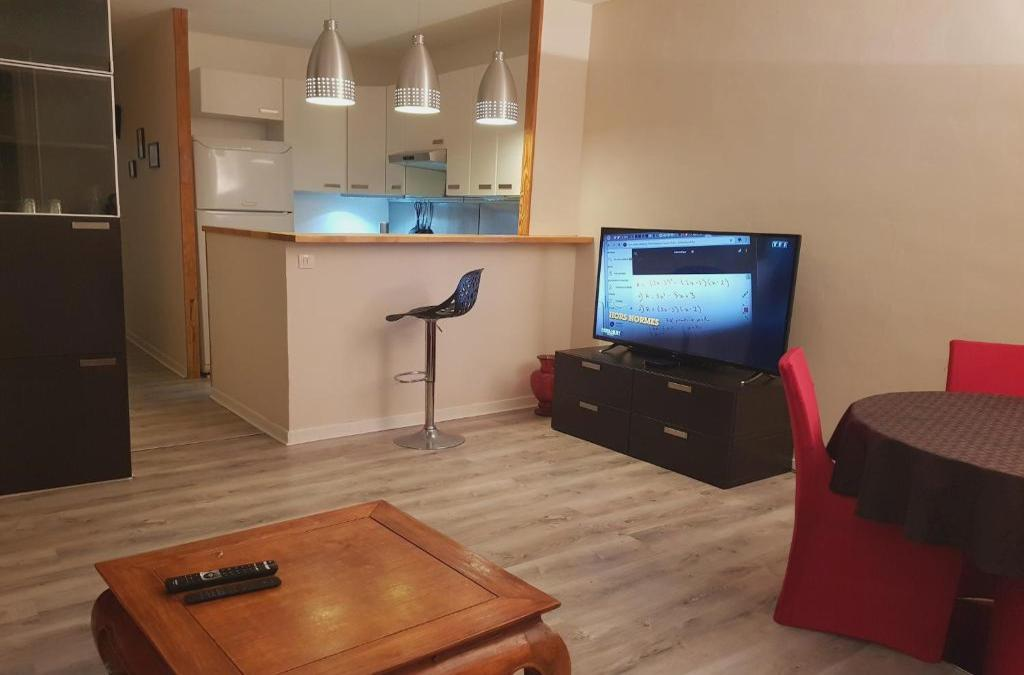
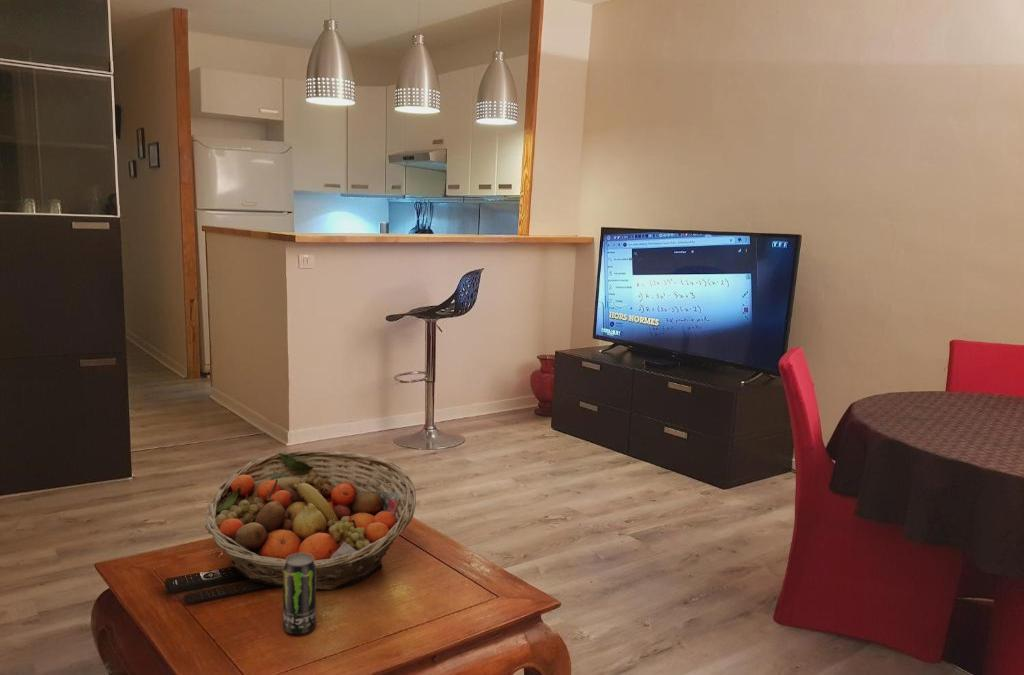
+ beverage can (299, 593)
+ fruit basket (312, 516)
